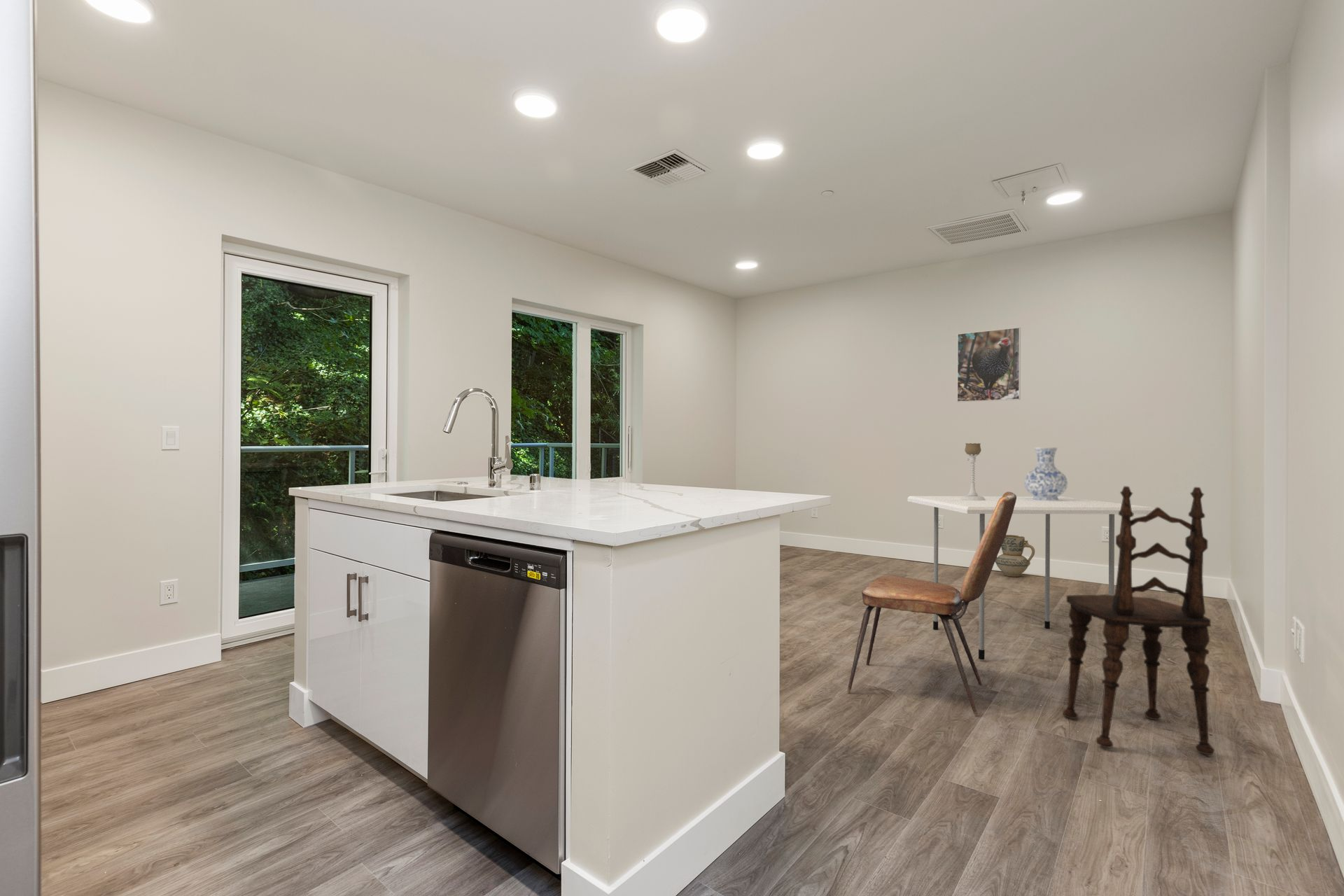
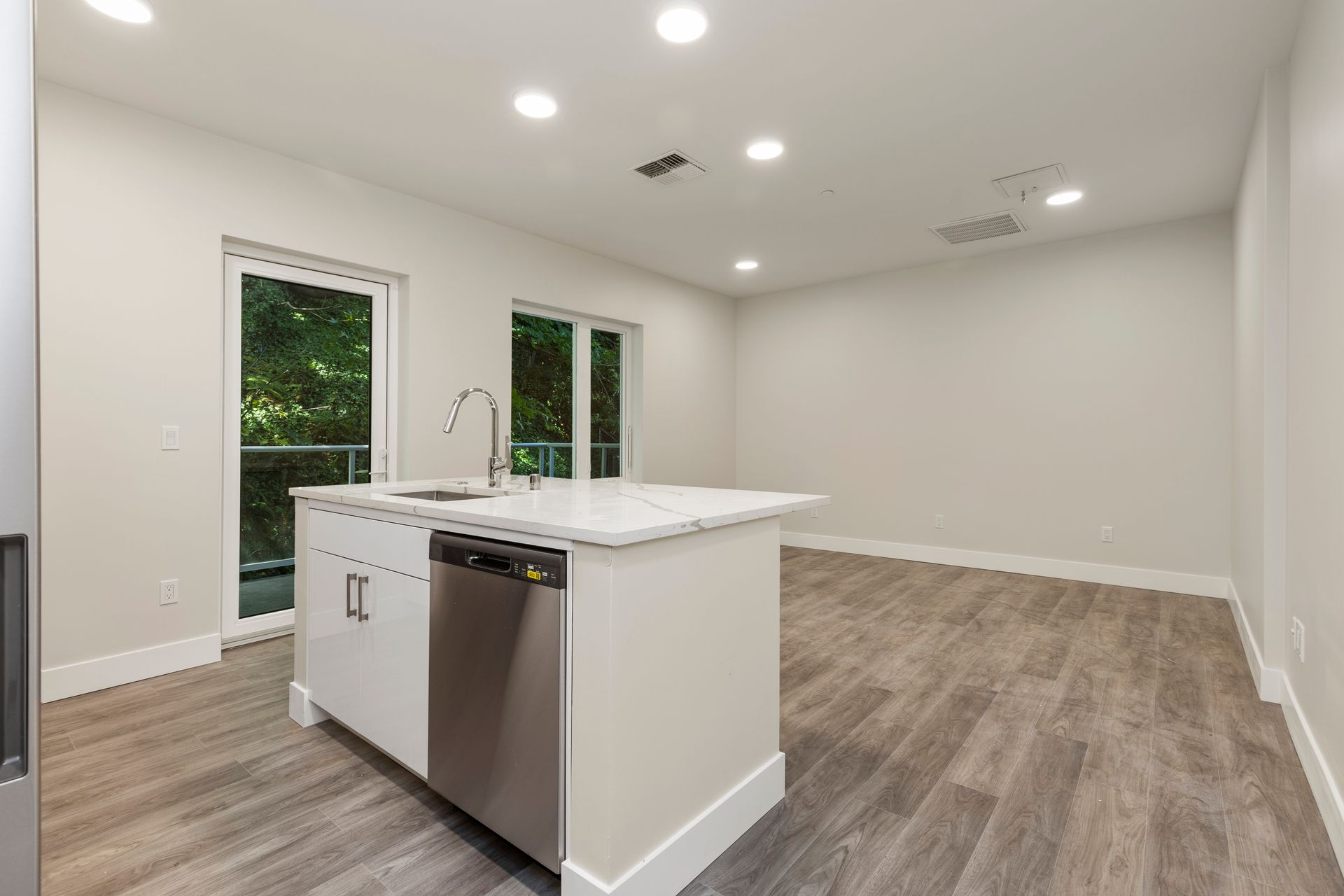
- ceramic jug (1012, 555)
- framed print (988, 365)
- dining table (1045, 572)
- dining chair (1133, 609)
- dining chair (931, 590)
- candle holder (972, 470)
- vase (1045, 473)
